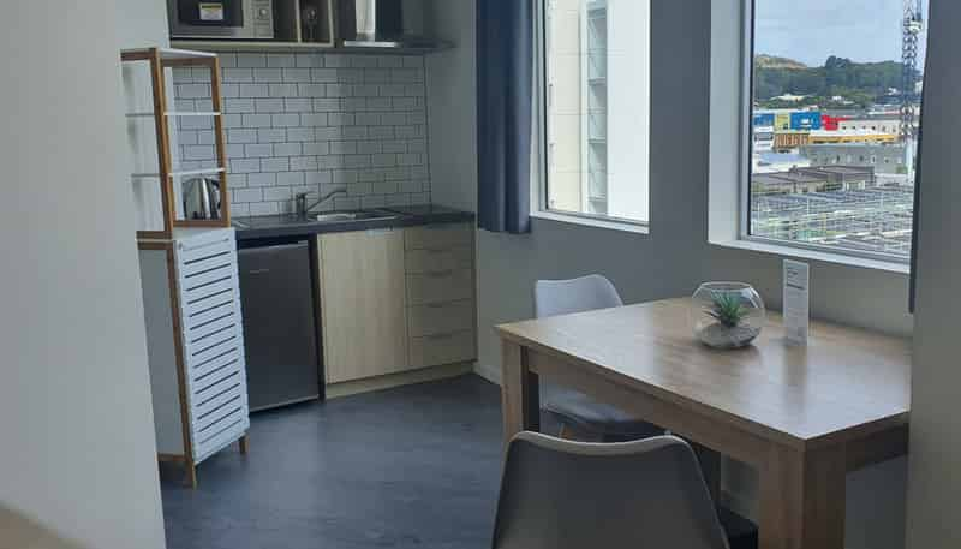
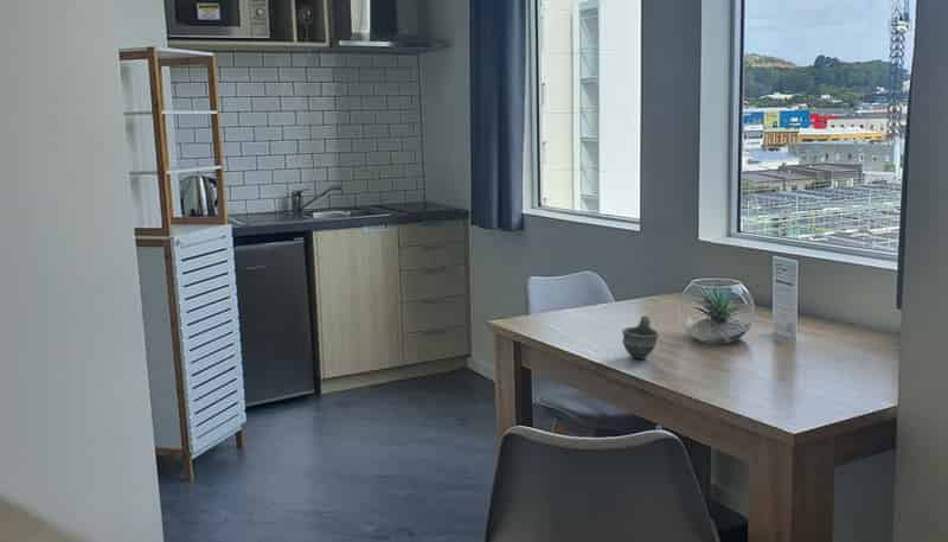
+ cup (642, 338)
